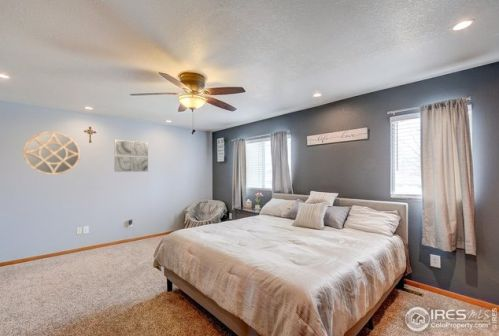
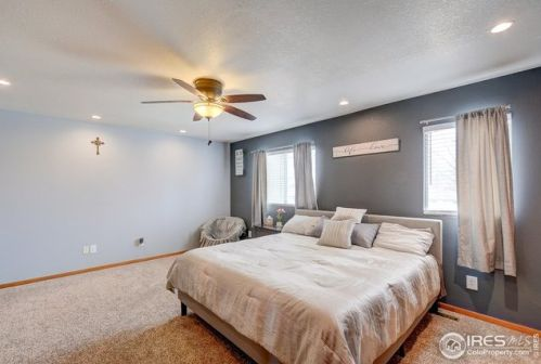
- home mirror (53, 153)
- wall art (132, 155)
